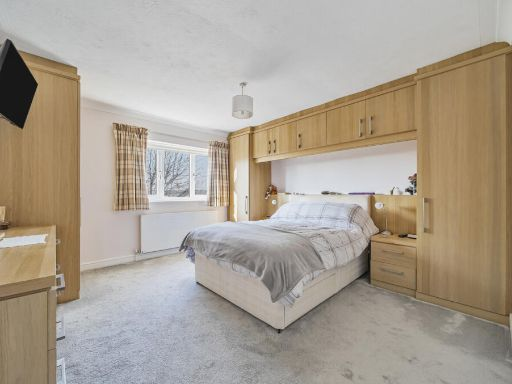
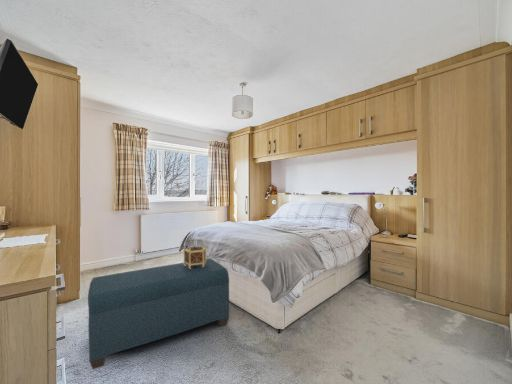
+ bench (163, 300)
+ decorative box (195, 255)
